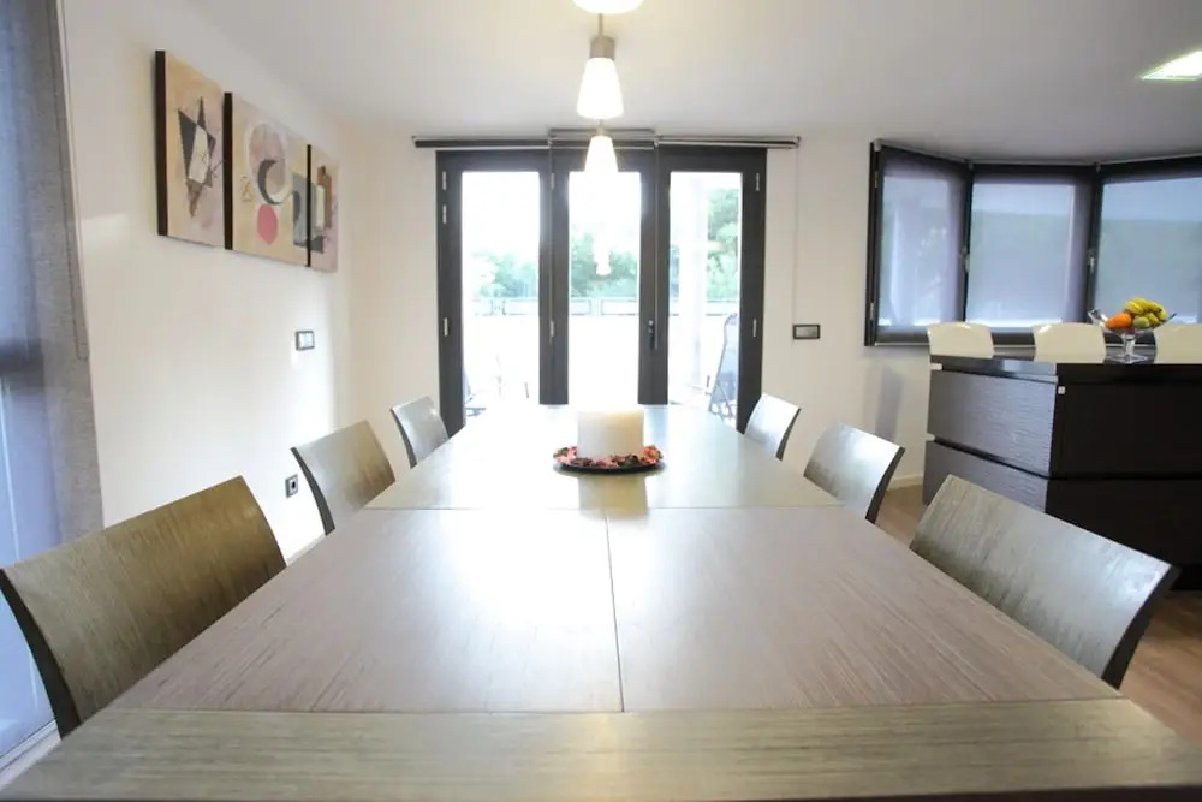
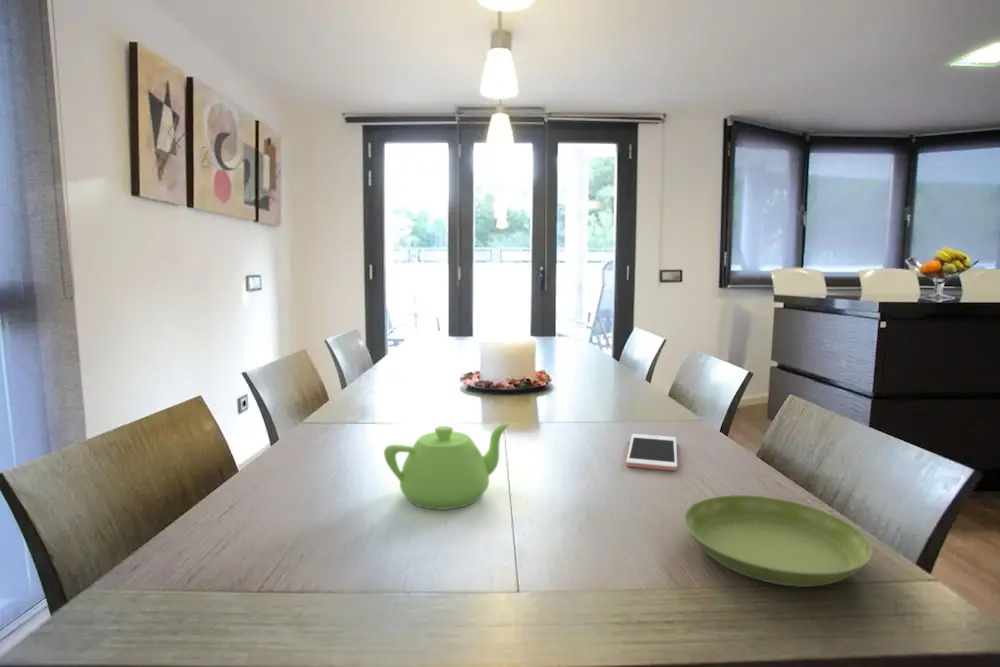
+ teapot (448, 460)
+ cell phone (652, 450)
+ saucer (771, 539)
